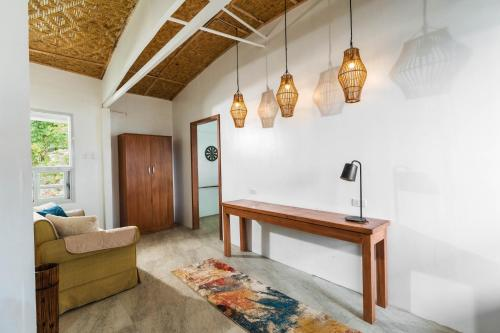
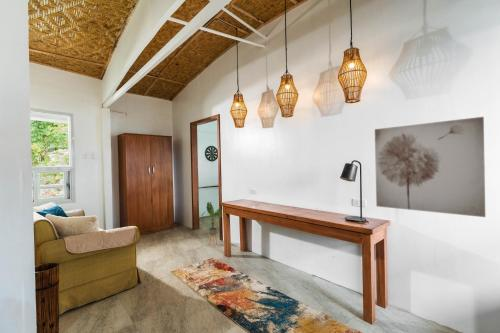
+ wall art (423, 167)
+ house plant (213, 223)
